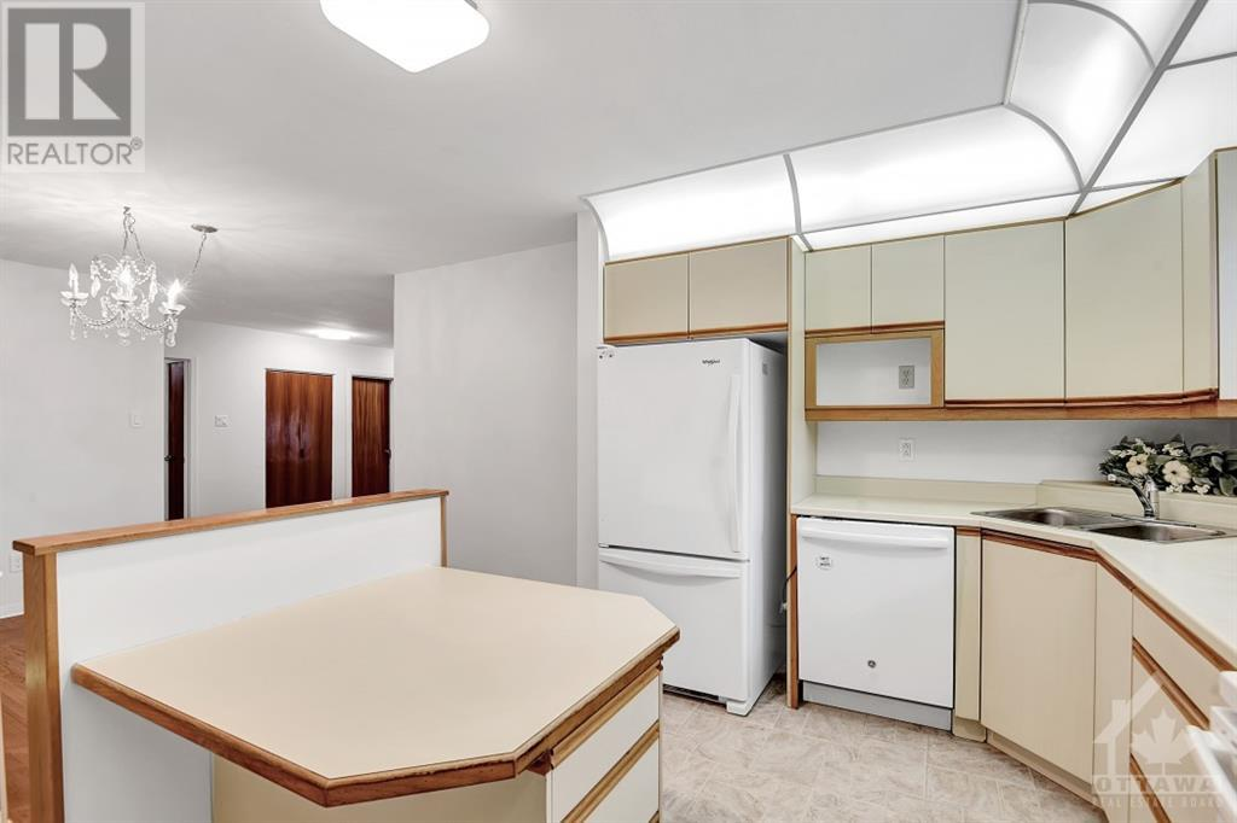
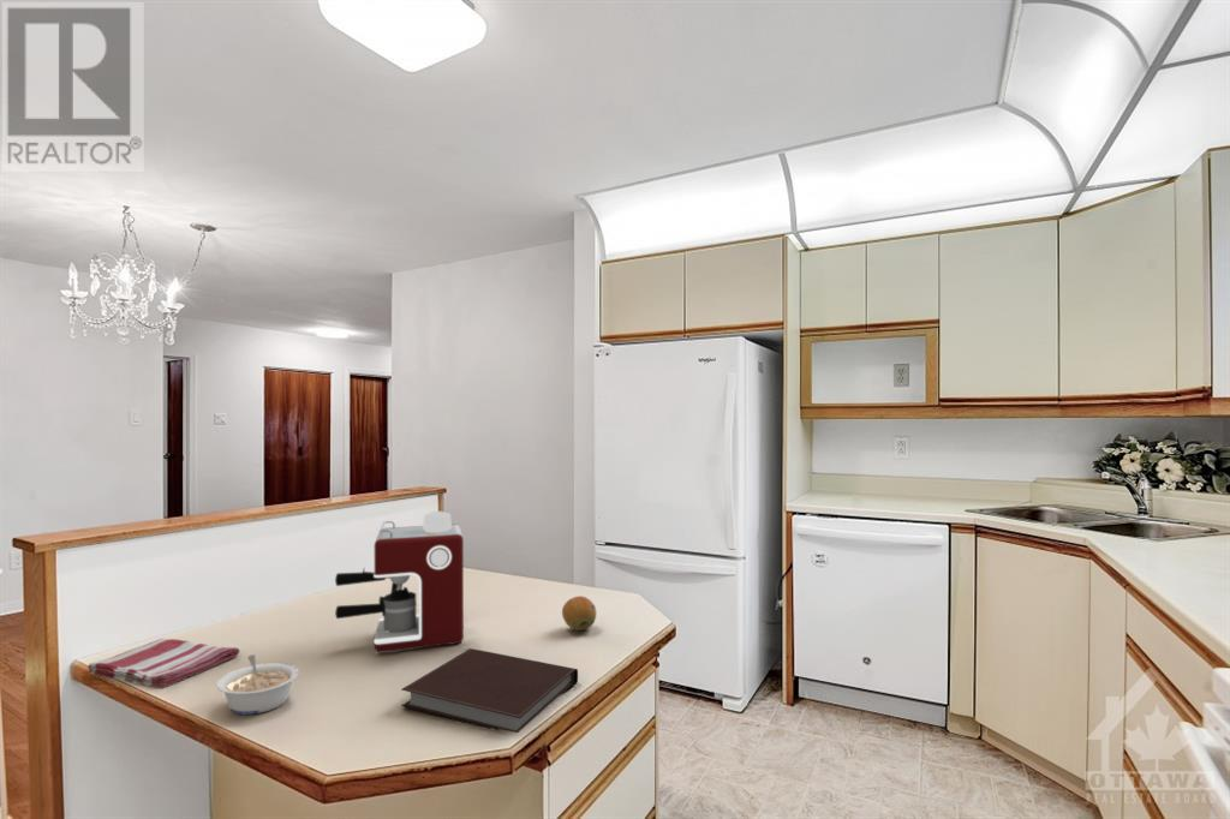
+ coffee maker (400, 576)
+ dish towel (165, 658)
+ fruit (579, 612)
+ legume (256, 687)
+ notebook (492, 686)
